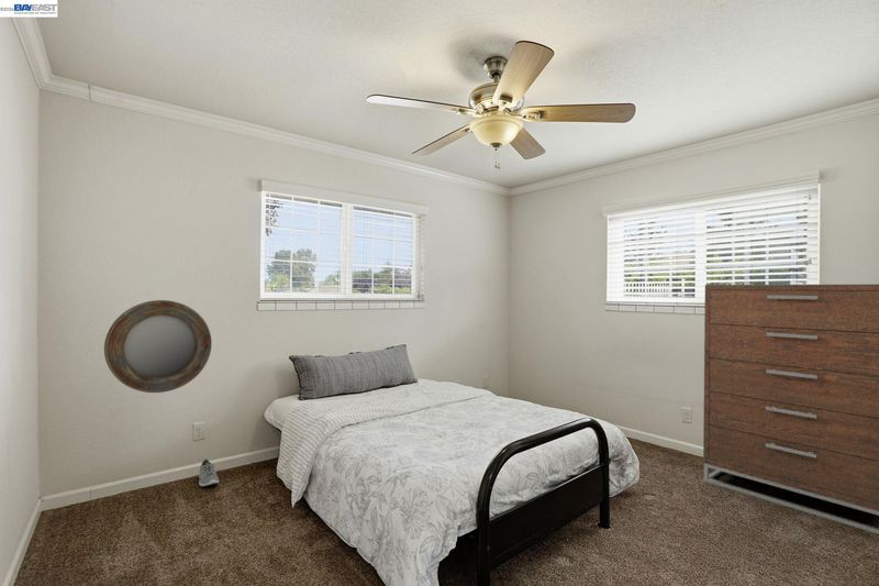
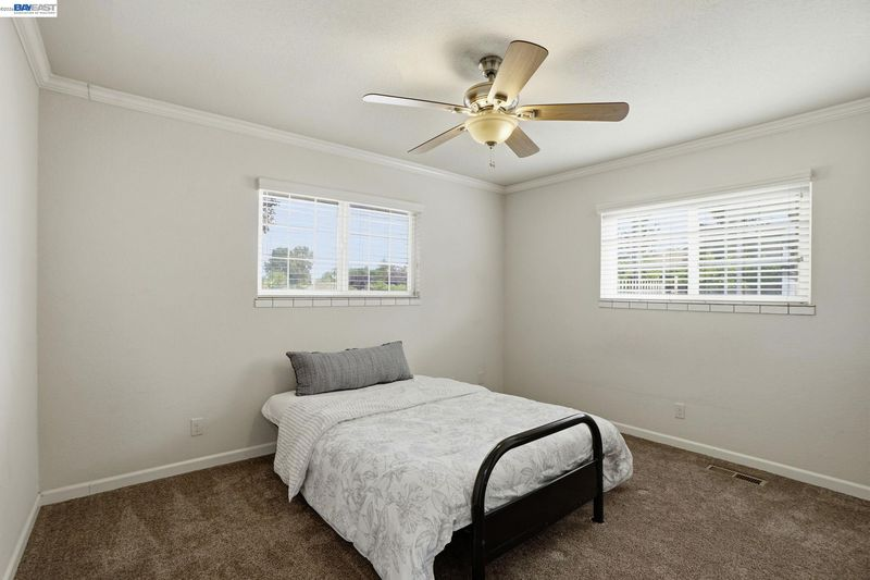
- sneaker (207, 472)
- dresser (802, 390)
- home mirror (160, 345)
